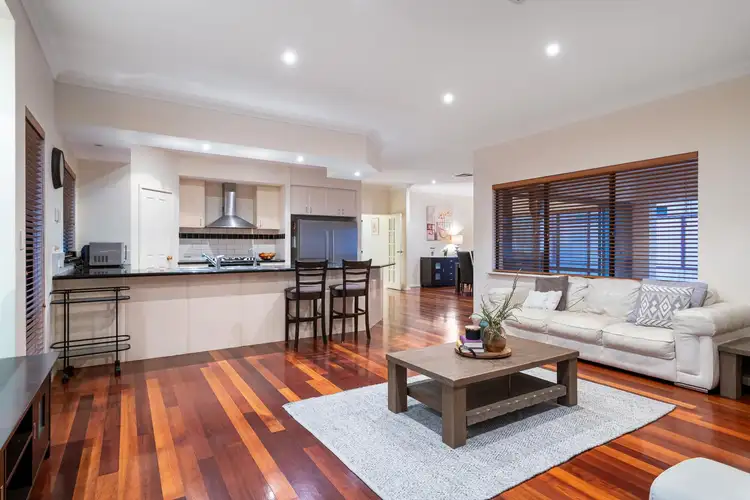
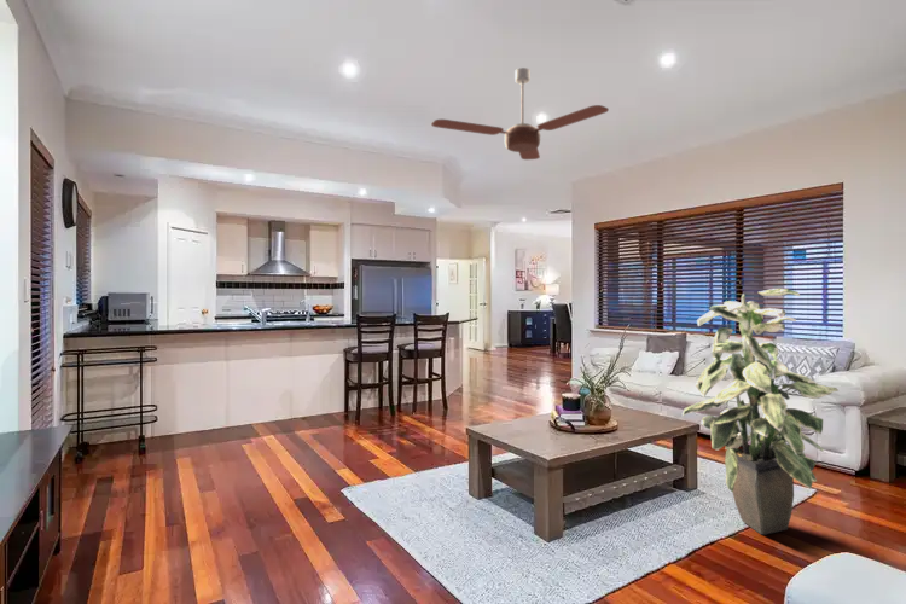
+ ceiling fan (521, 114)
+ indoor plant (762, 410)
